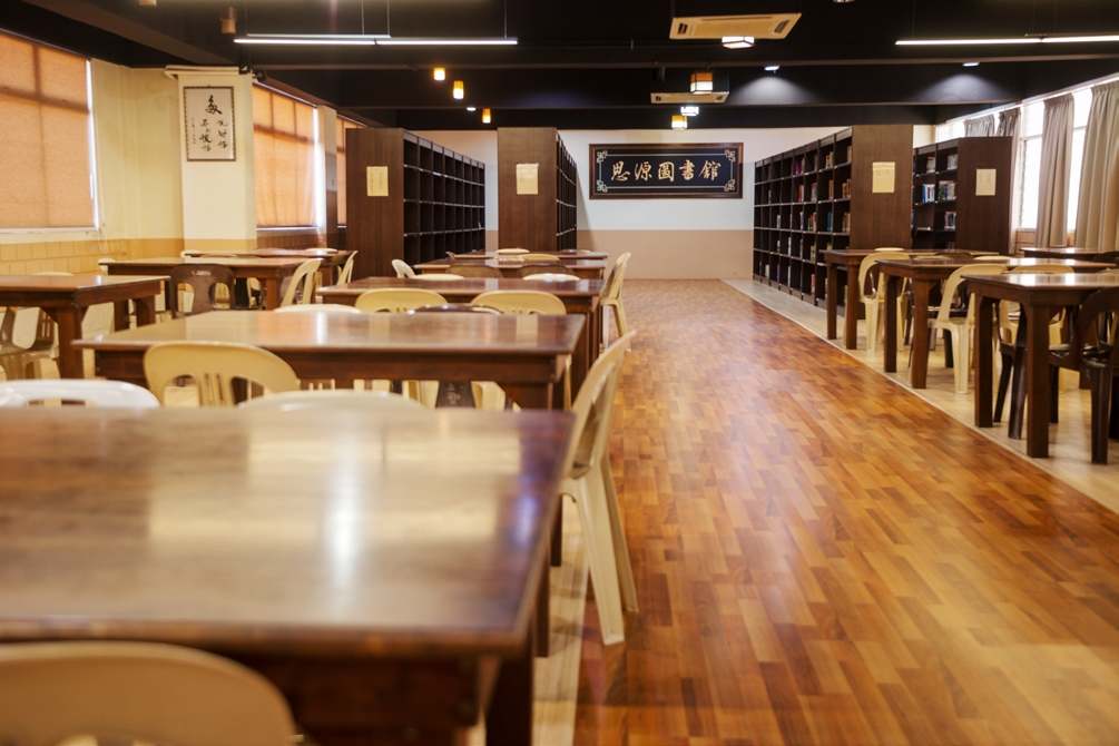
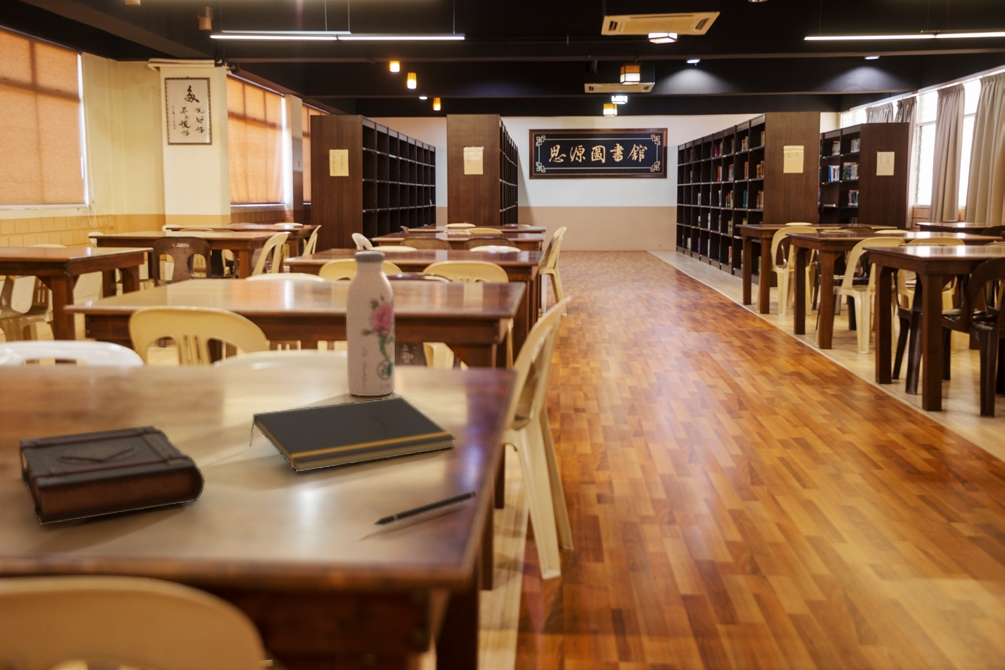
+ notepad (354, 430)
+ book (107, 467)
+ water bottle (370, 322)
+ pen (426, 508)
